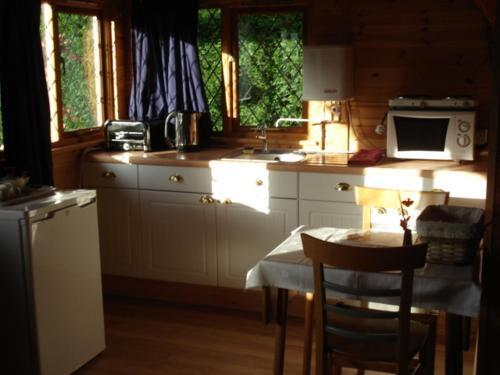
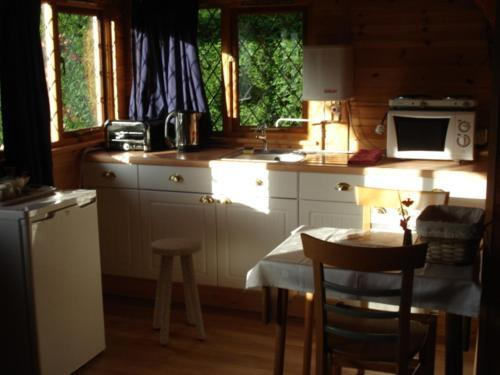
+ stool (171, 288)
